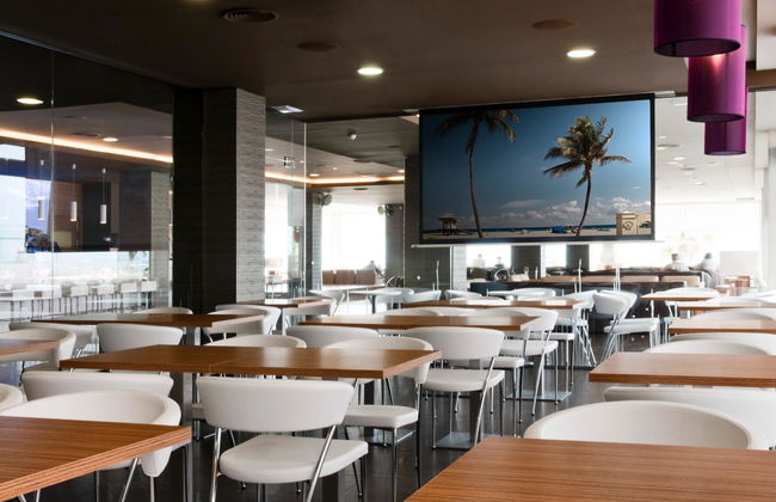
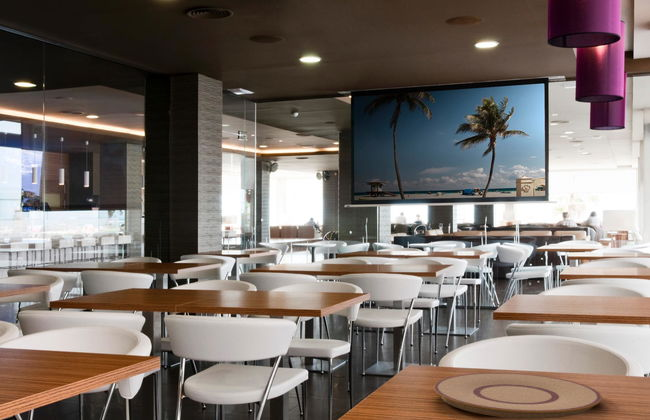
+ plate (515, 394)
